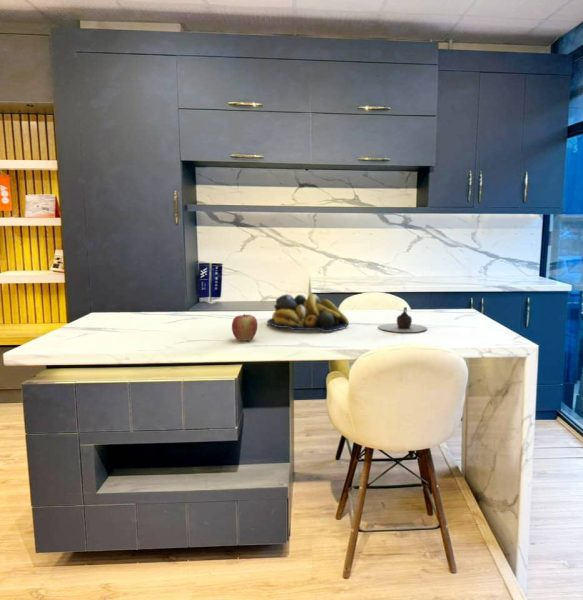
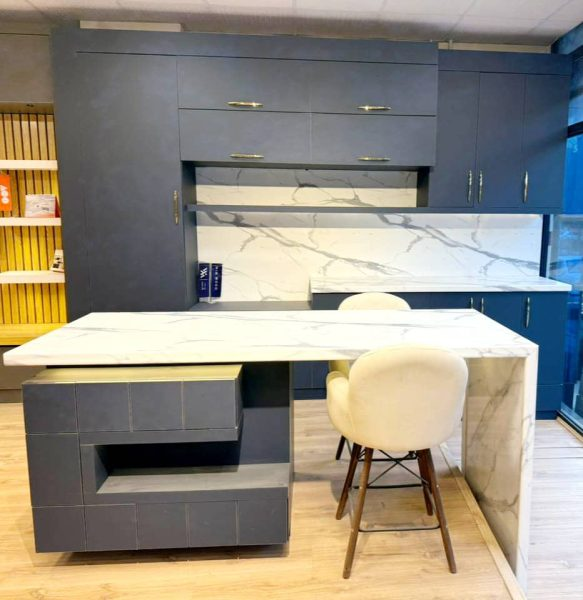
- teapot (402, 317)
- fruit bowl (307, 309)
- apple (244, 327)
